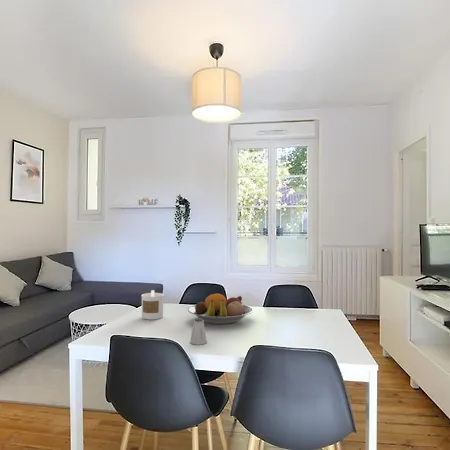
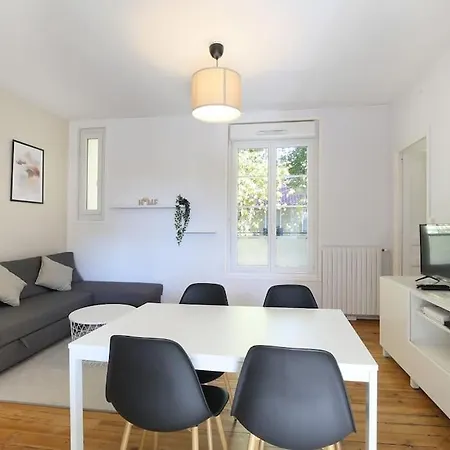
- saltshaker (198, 330)
- fruit bowl (220, 306)
- candle (152, 303)
